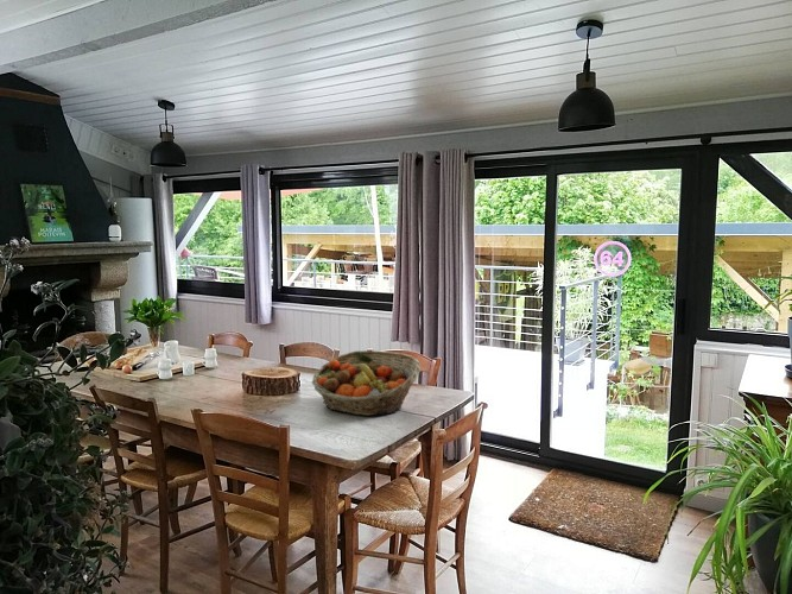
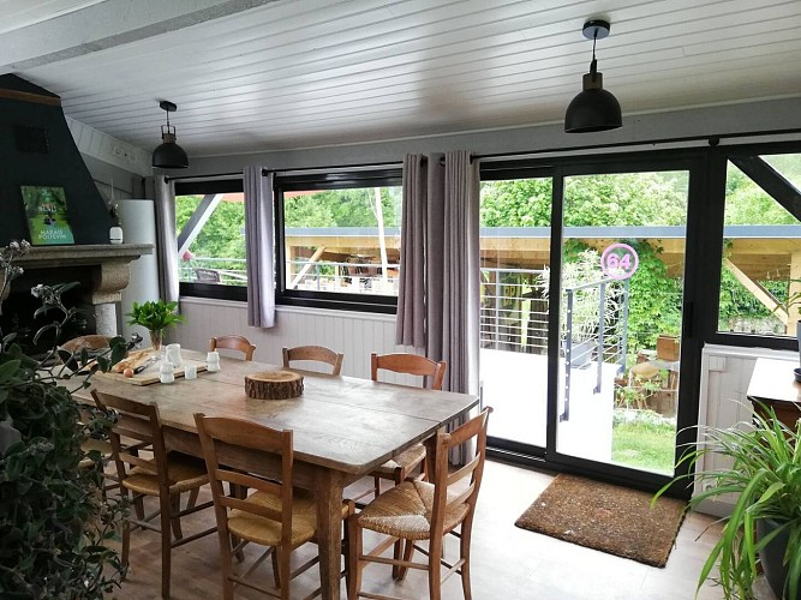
- fruit basket (366, 381)
